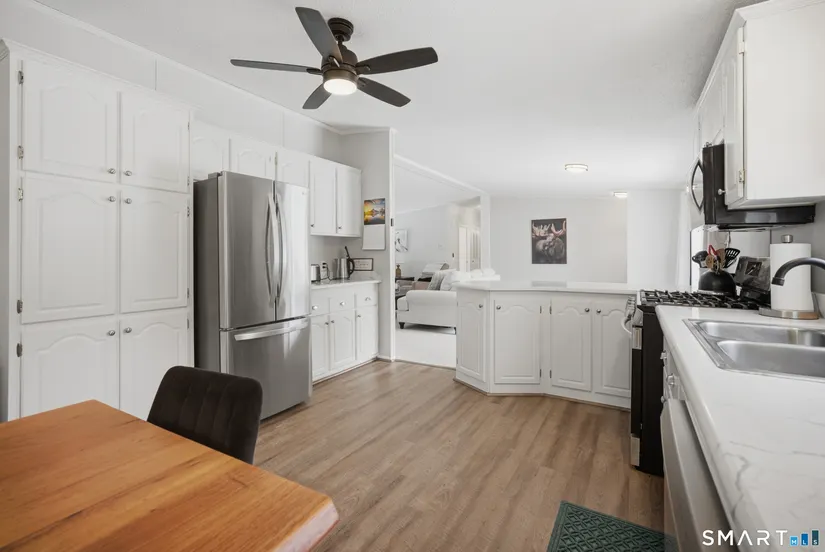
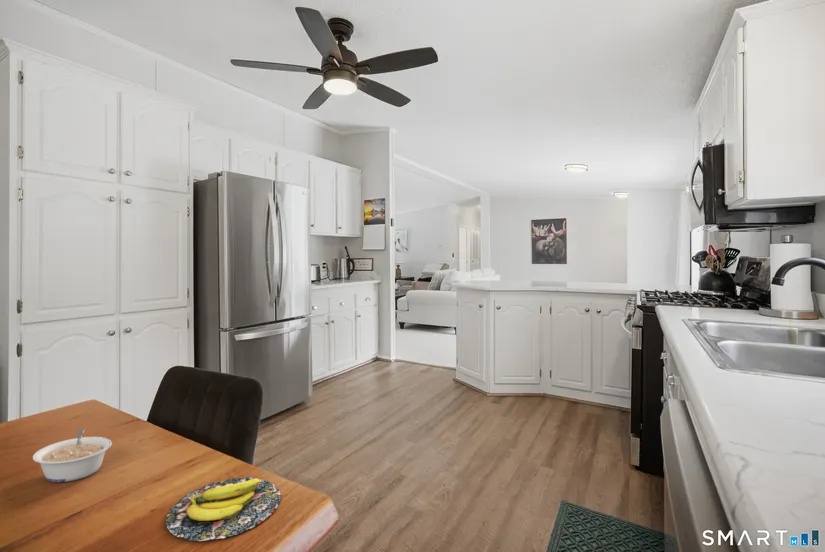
+ legume (72, 457)
+ banana (226, 494)
